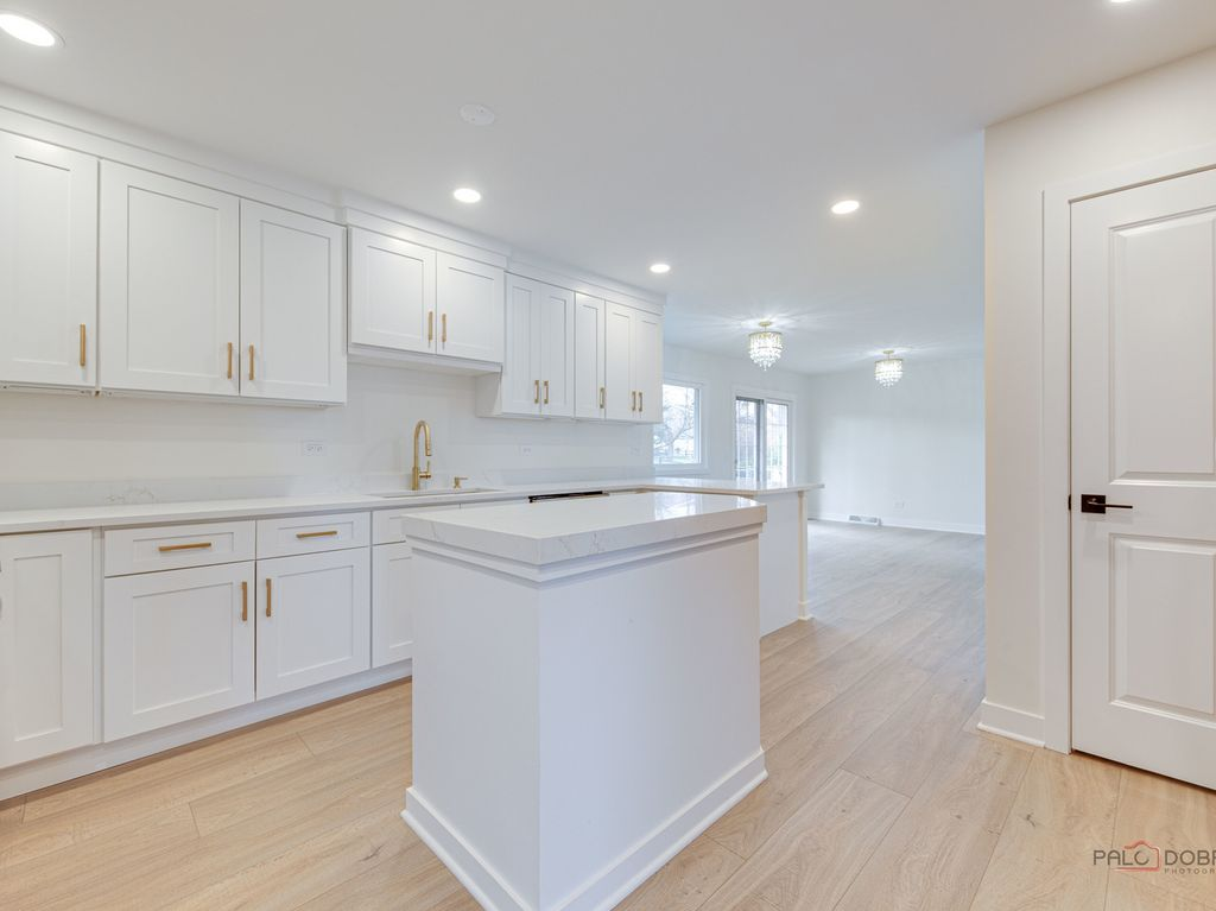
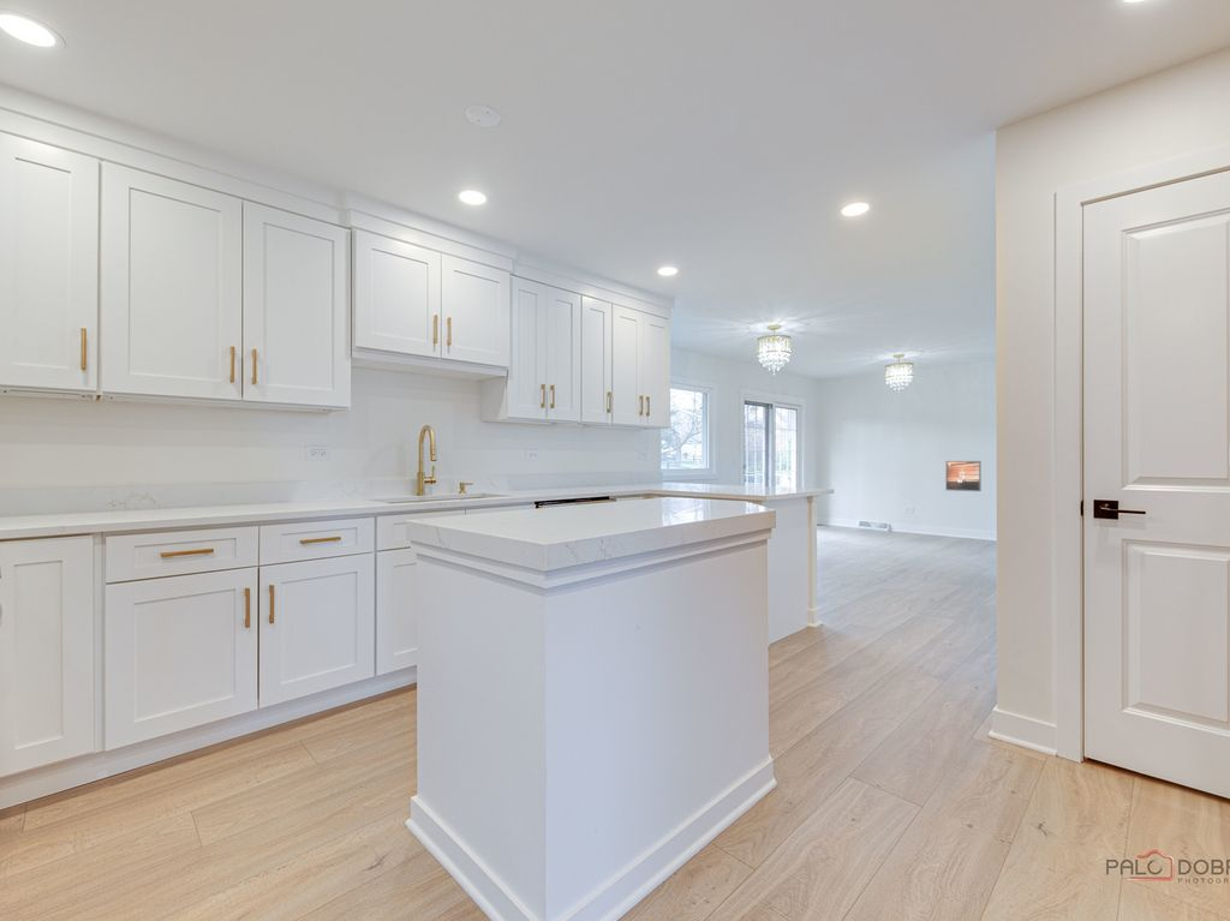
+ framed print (962, 476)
